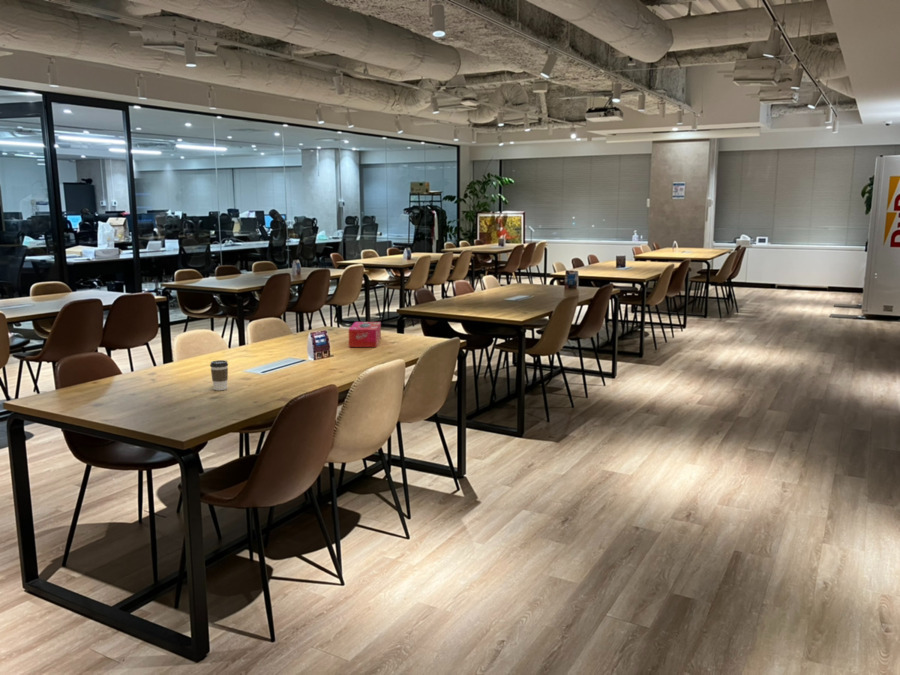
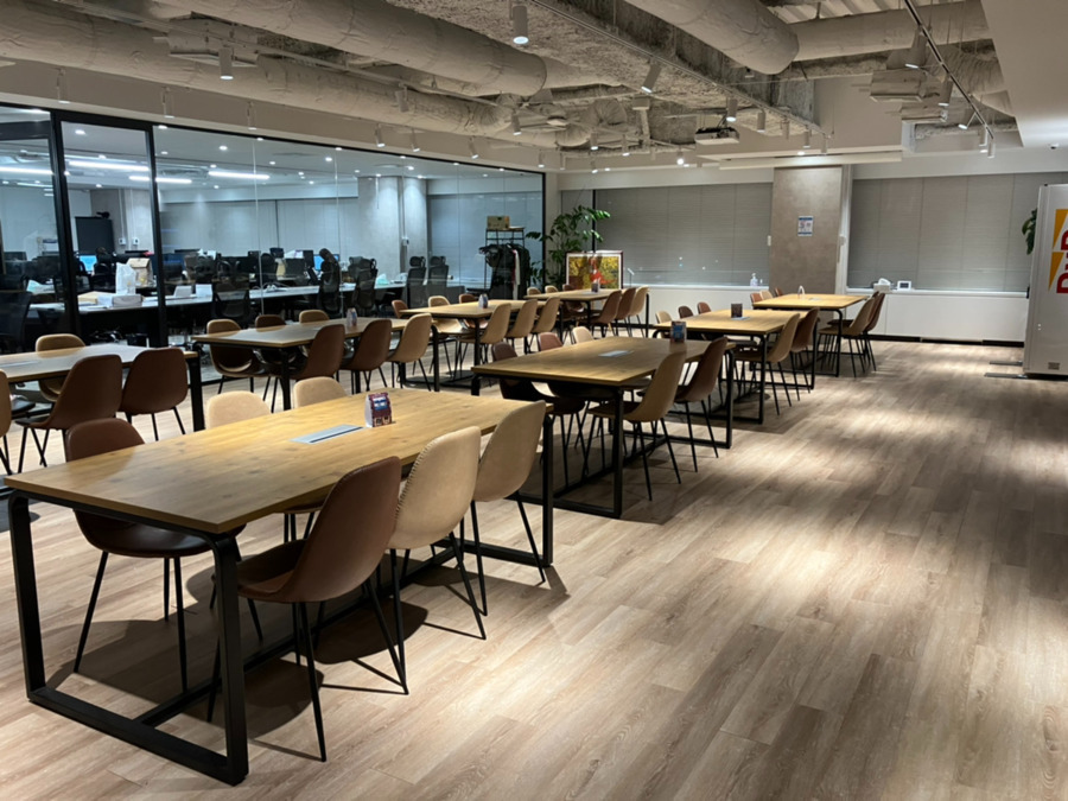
- tissue box (365, 334)
- coffee cup (219, 375)
